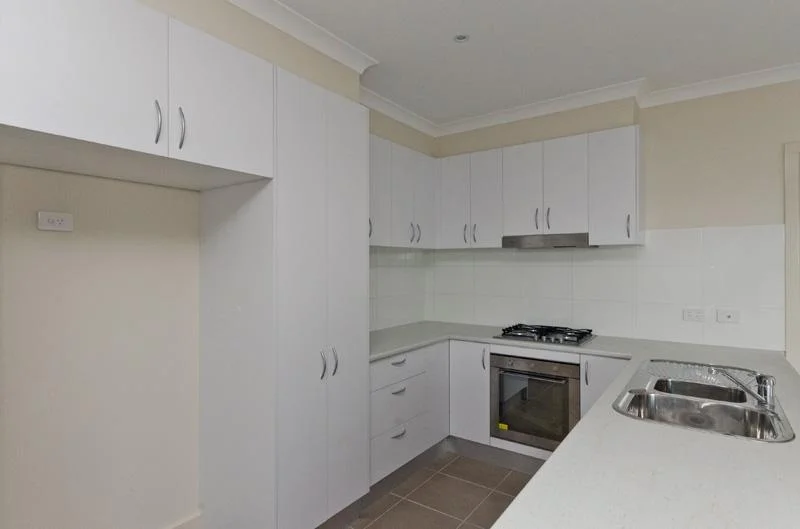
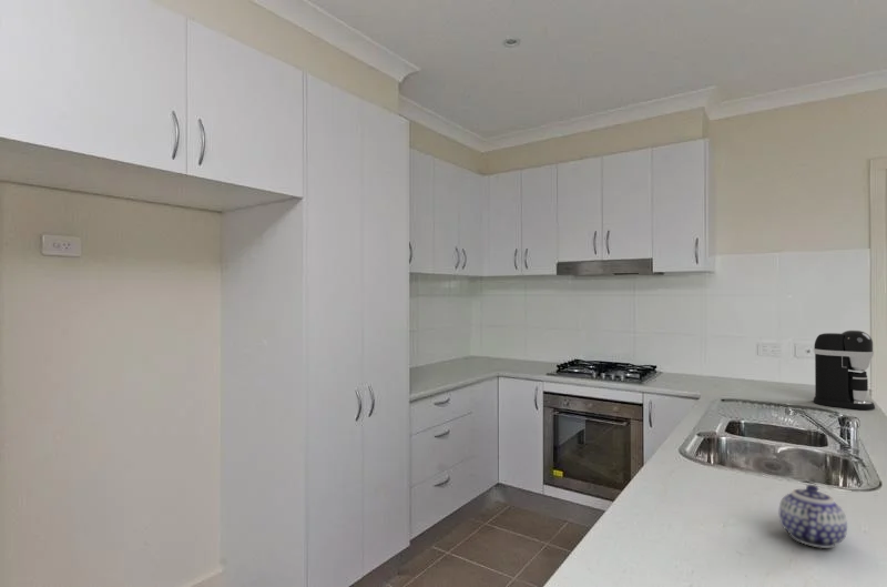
+ teapot (812, 512)
+ coffee maker (843, 367)
